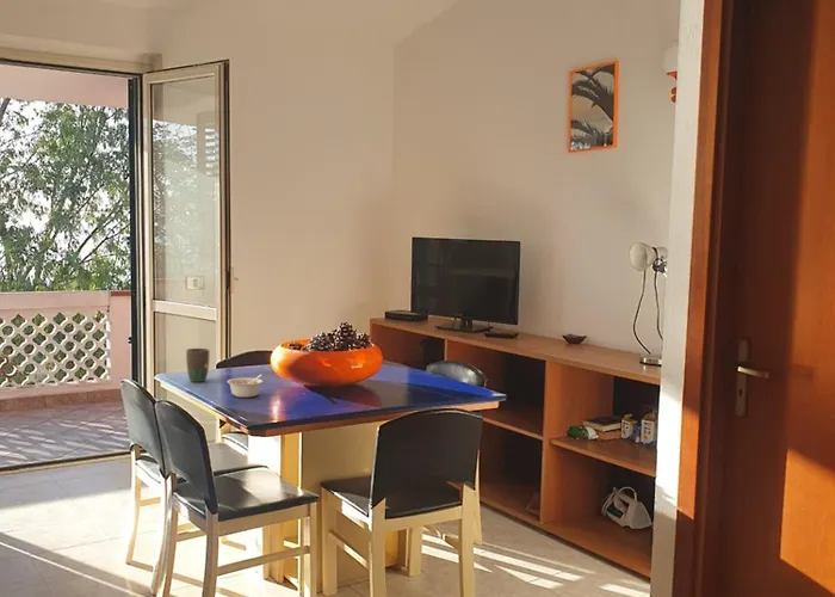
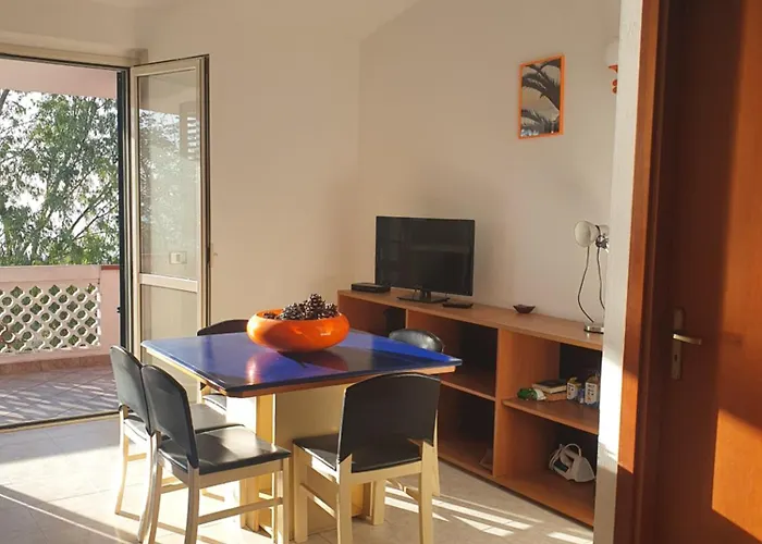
- legume (245, 386)
- mug (199, 364)
